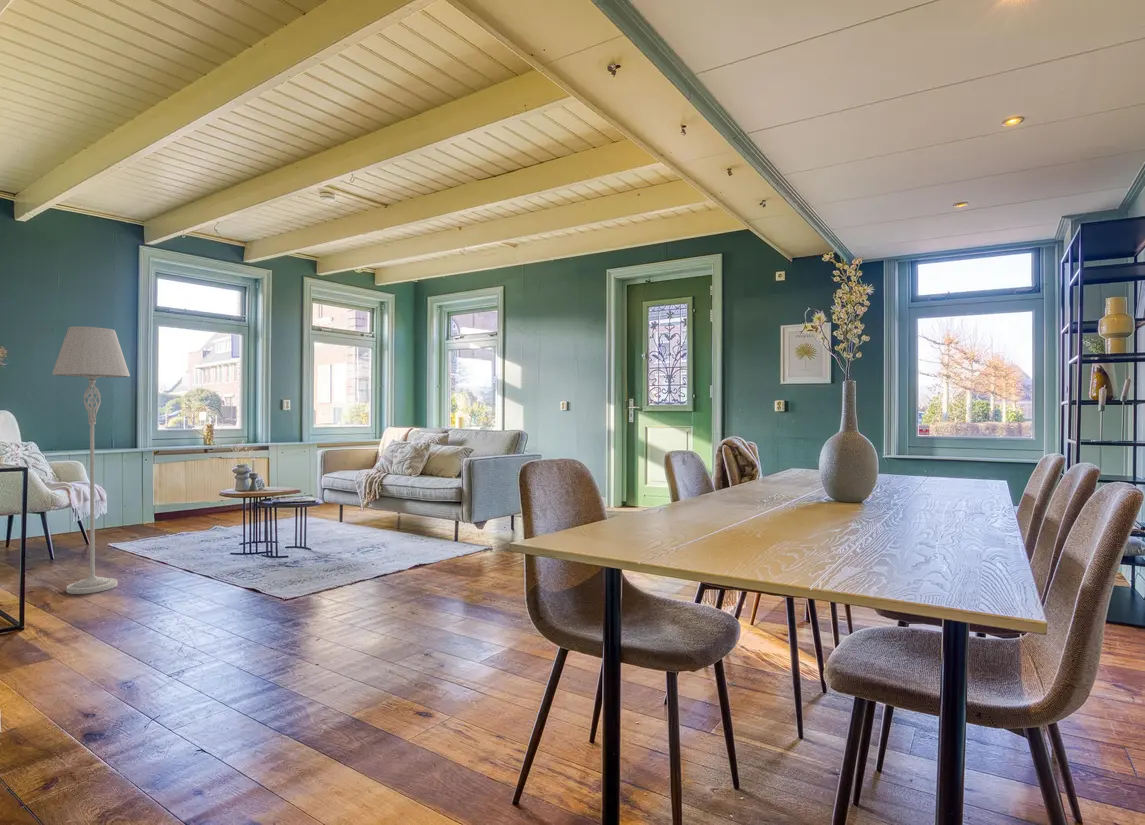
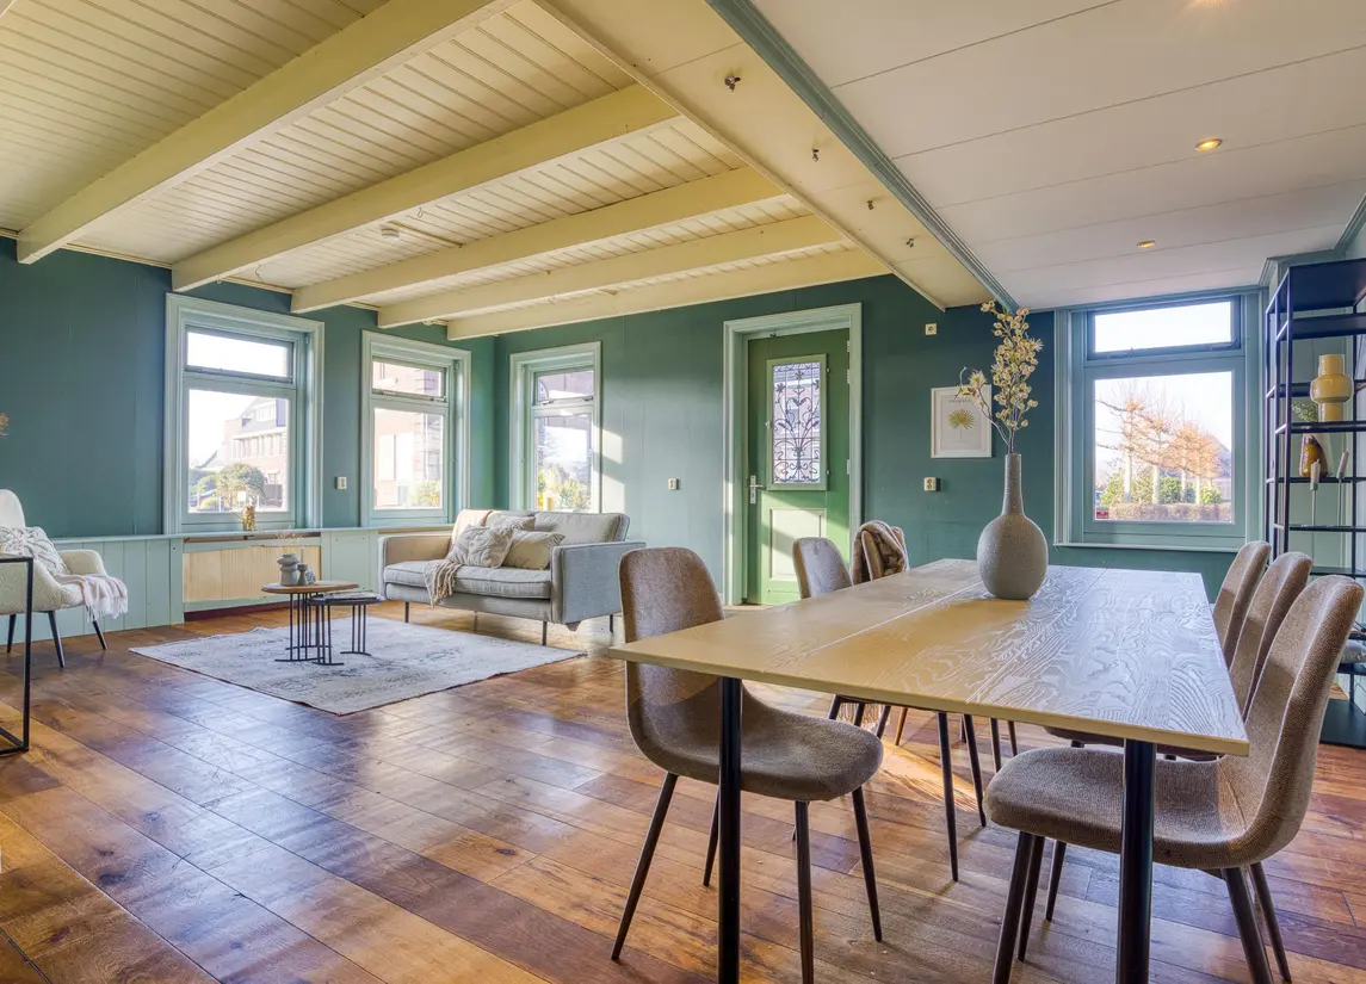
- floor lamp (92, 458)
